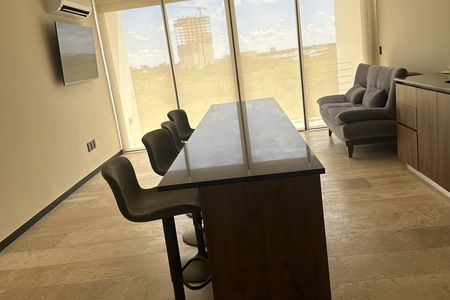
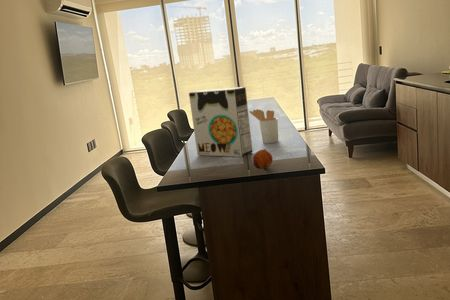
+ utensil holder (264, 125)
+ cereal box (220, 122)
+ fruit (262, 158)
